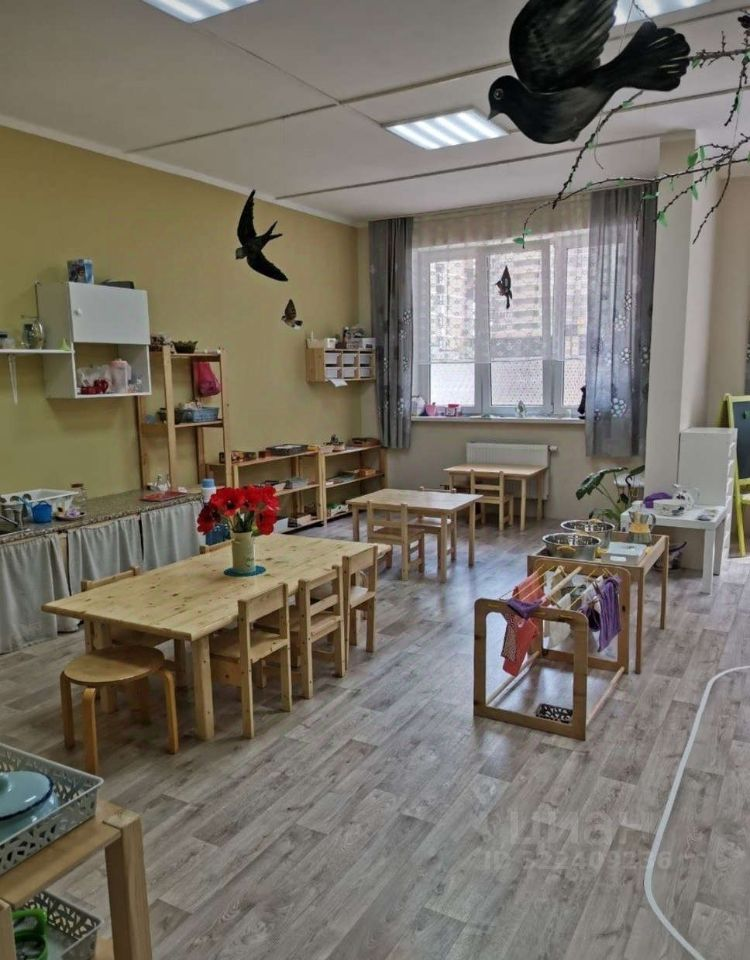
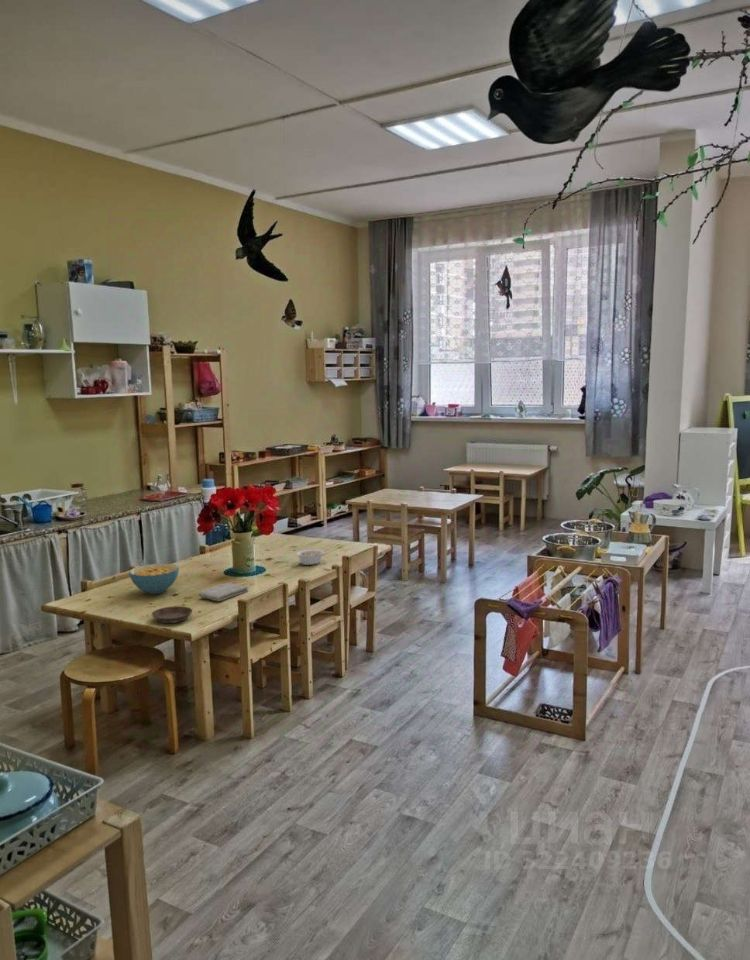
+ saucer (172, 615)
+ washcloth (224, 591)
+ cereal bowl (154, 580)
+ legume (311, 556)
